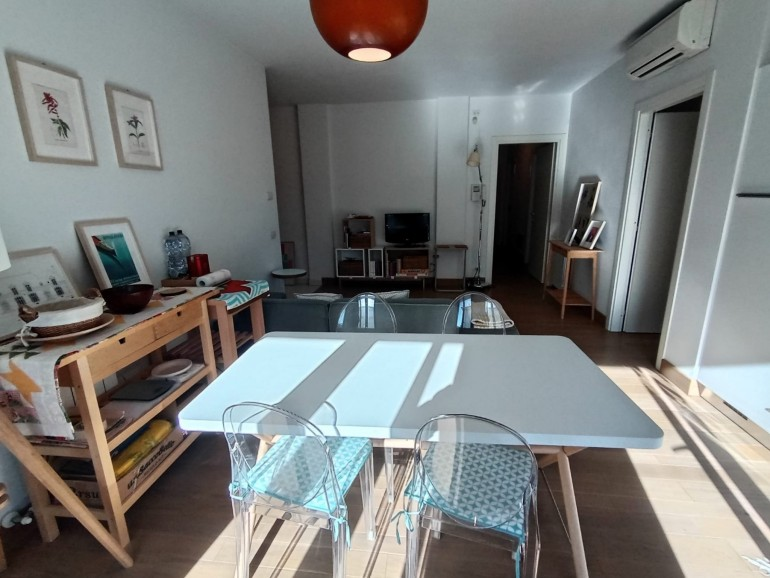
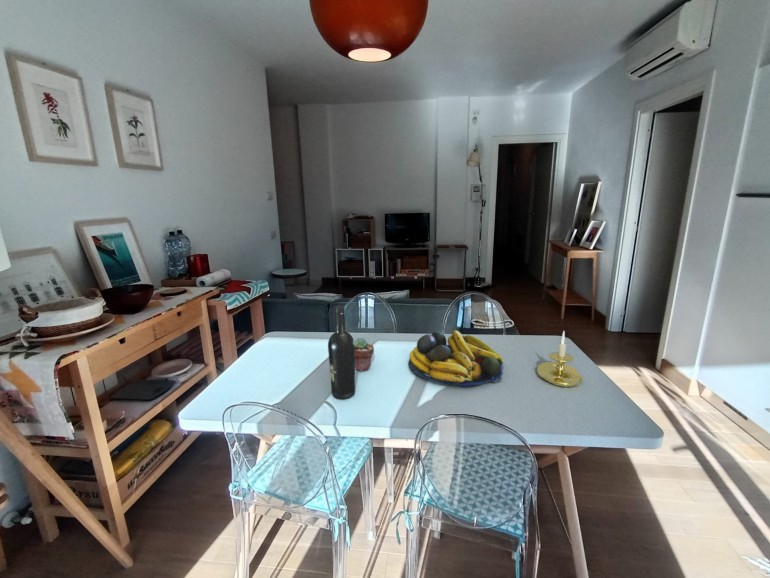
+ fruit bowl (455, 350)
+ candle holder (562, 356)
+ wine bottle (341, 351)
+ potted succulent (362, 353)
